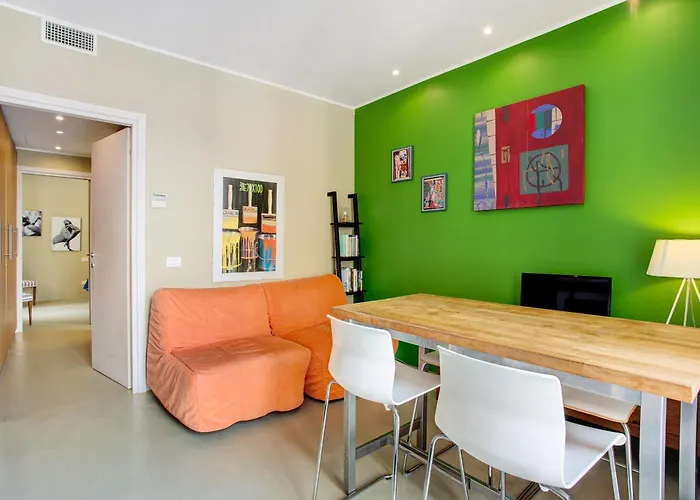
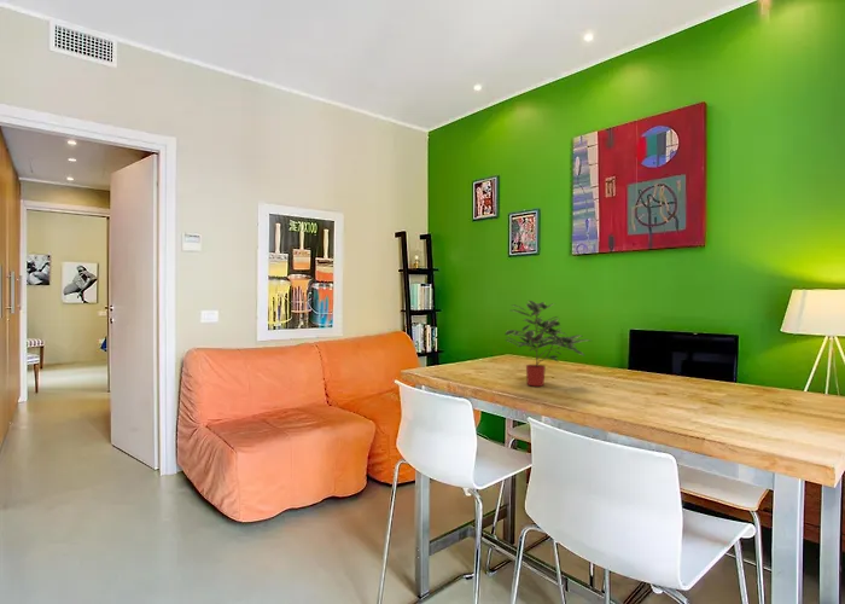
+ potted plant (546, 342)
